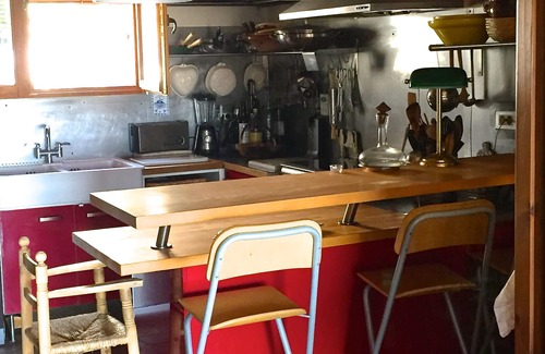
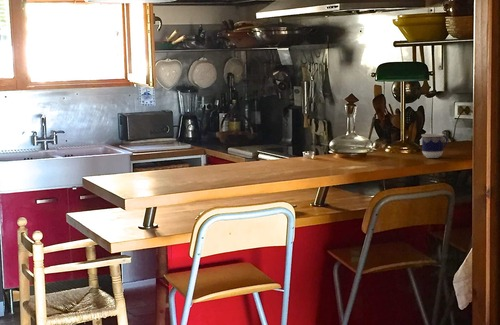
+ cup (435, 145)
